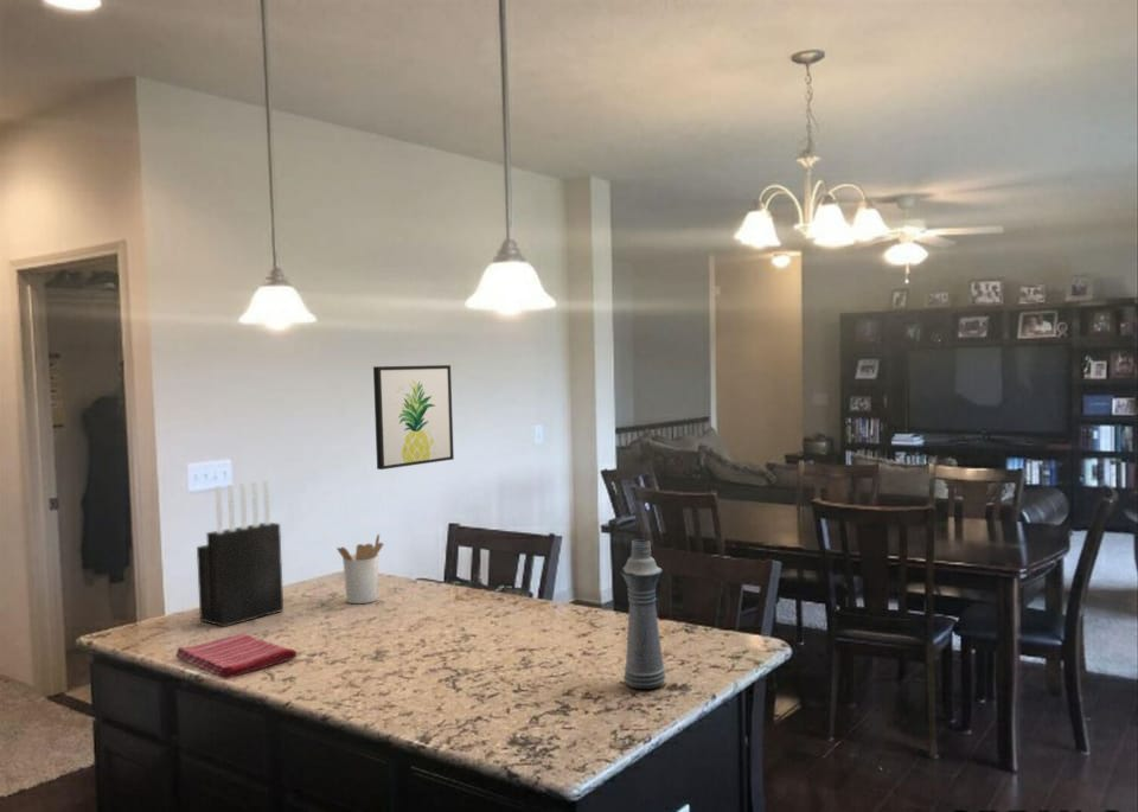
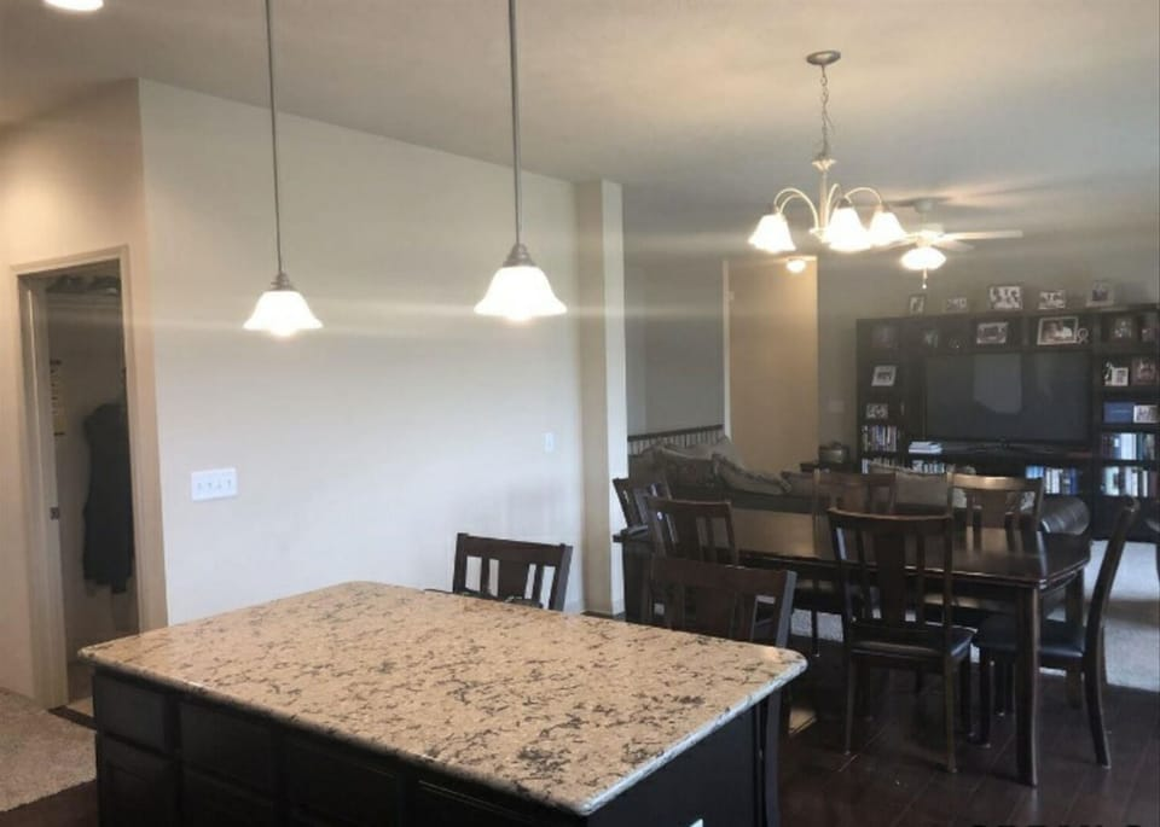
- dish towel (236, 652)
- knife block (237, 549)
- wall art (415, 415)
- bottle (642, 612)
- utensil holder (364, 569)
